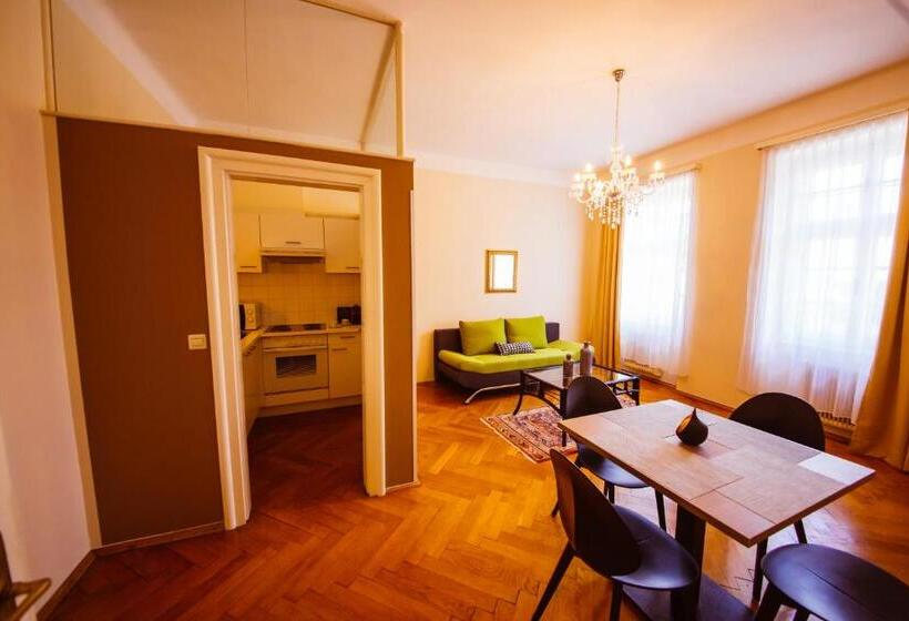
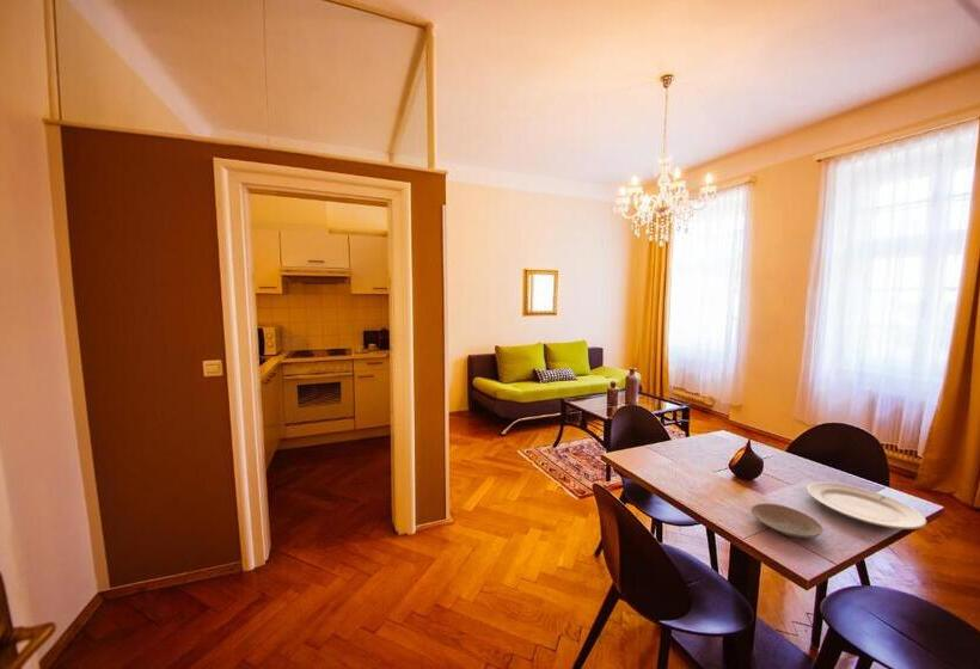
+ chinaware (860, 505)
+ plate (784, 522)
